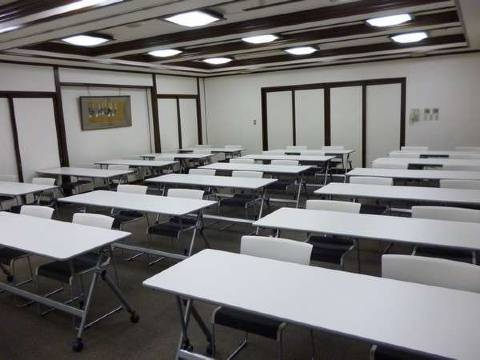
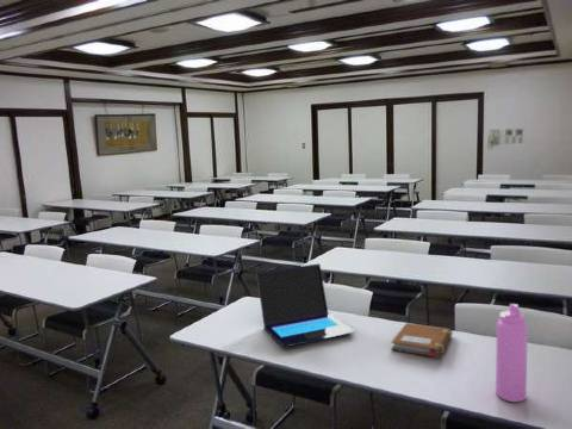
+ laptop (303, 301)
+ water bottle (511, 350)
+ notebook (422, 338)
